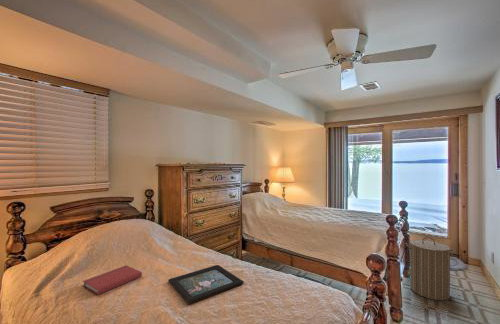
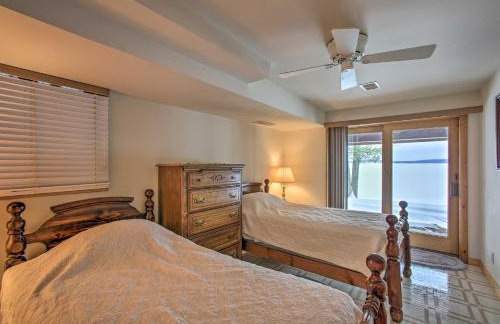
- decorative tray (205, 281)
- laundry hamper (429, 264)
- book (113, 278)
